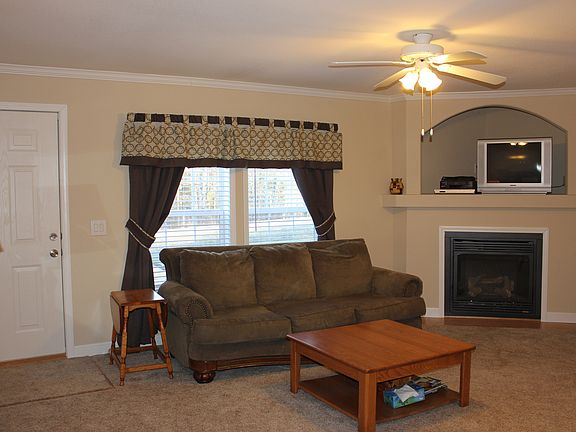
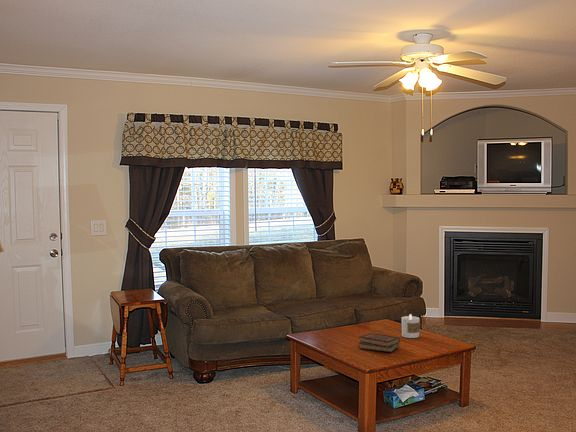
+ book set (378, 341)
+ candle (410, 325)
